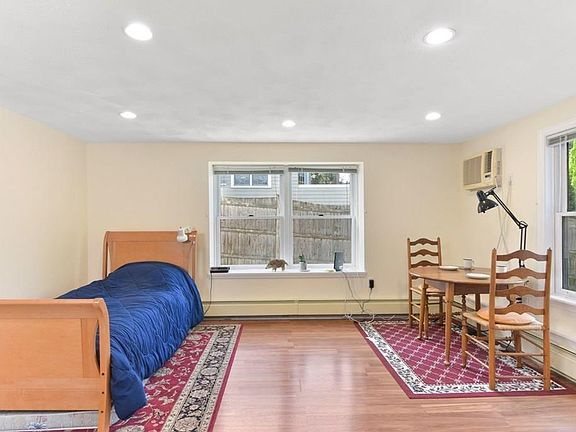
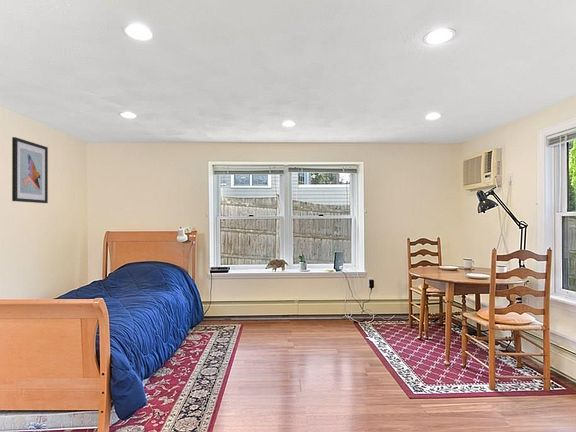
+ wall art (31, 172)
